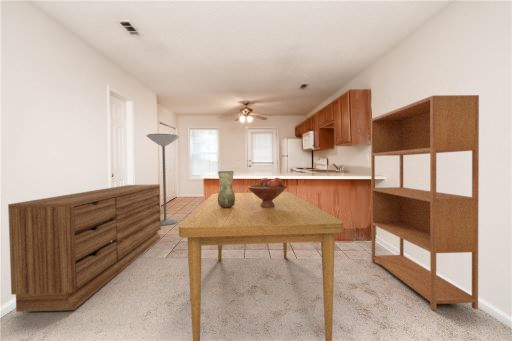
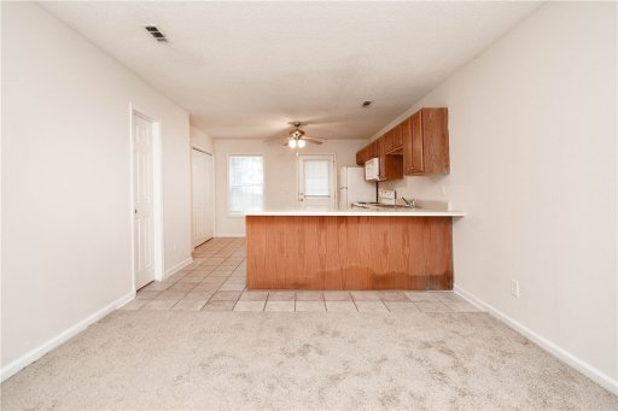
- dining table (255, 243)
- fruit bowl (267, 192)
- bookshelf (414, 195)
- vase (226, 189)
- sideboard (110, 227)
- floor lamp (164, 179)
